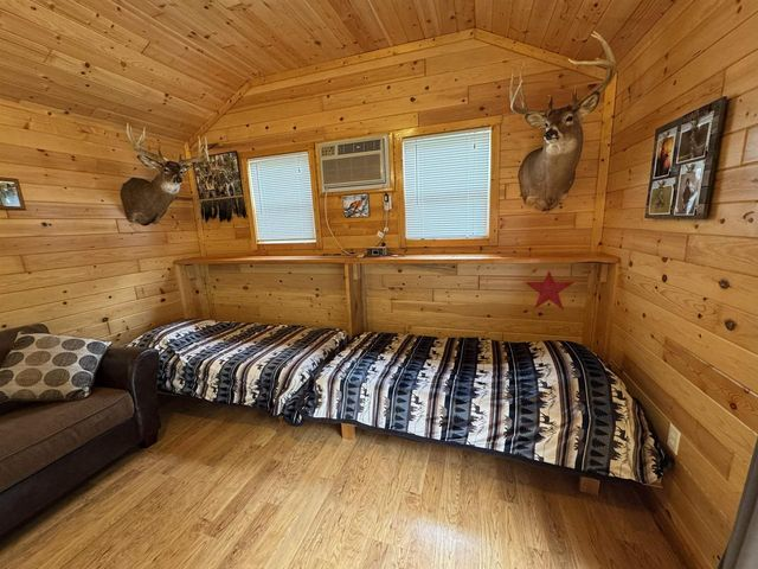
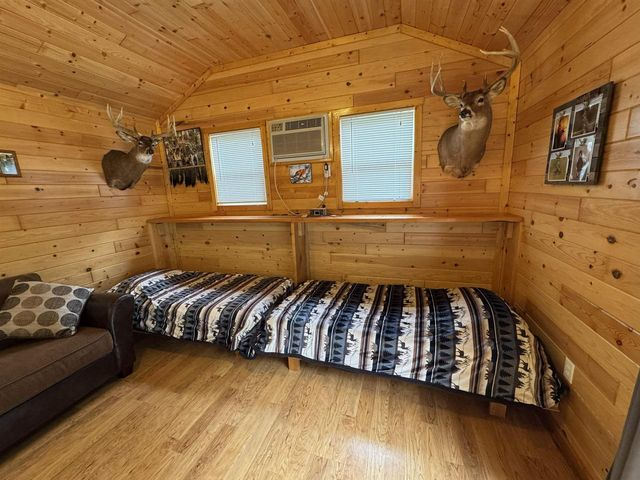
- decorative star (548, 289)
